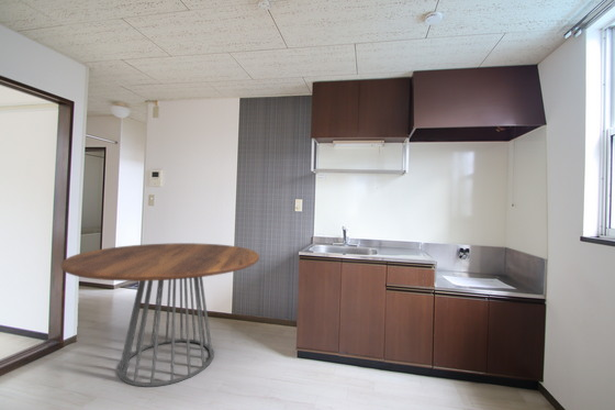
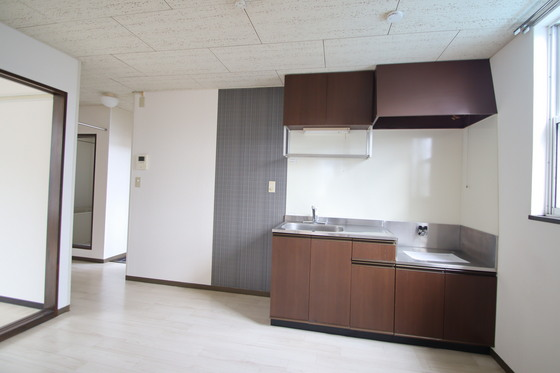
- dining table (172, 307)
